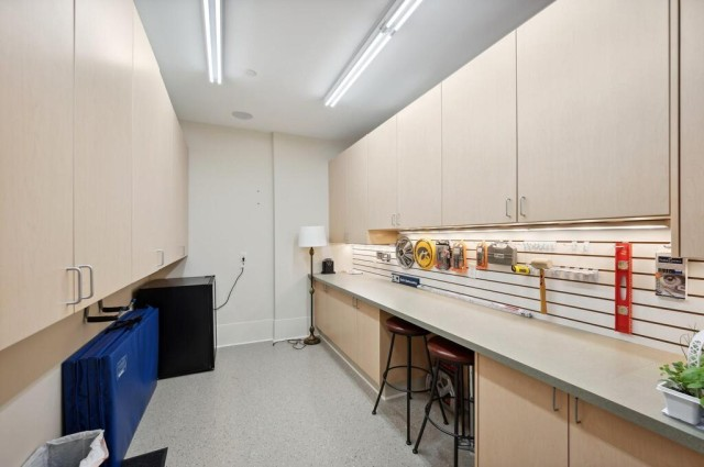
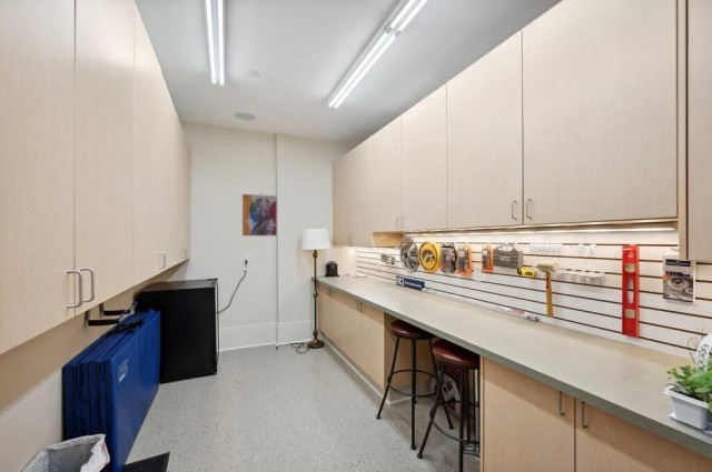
+ wall art (259, 215)
